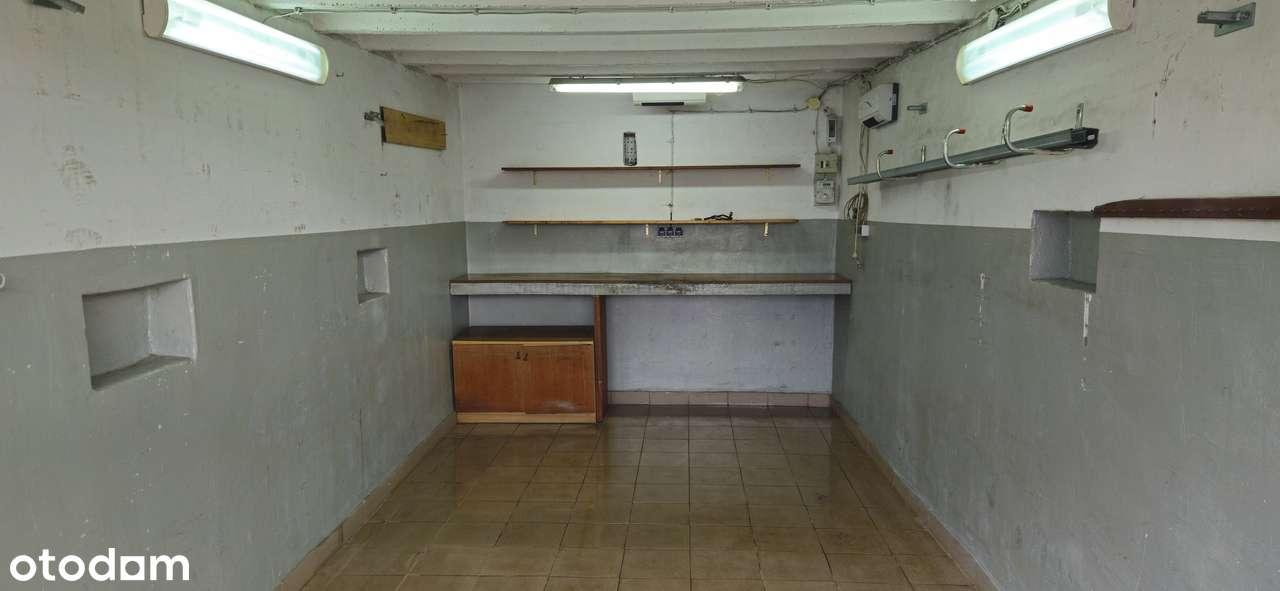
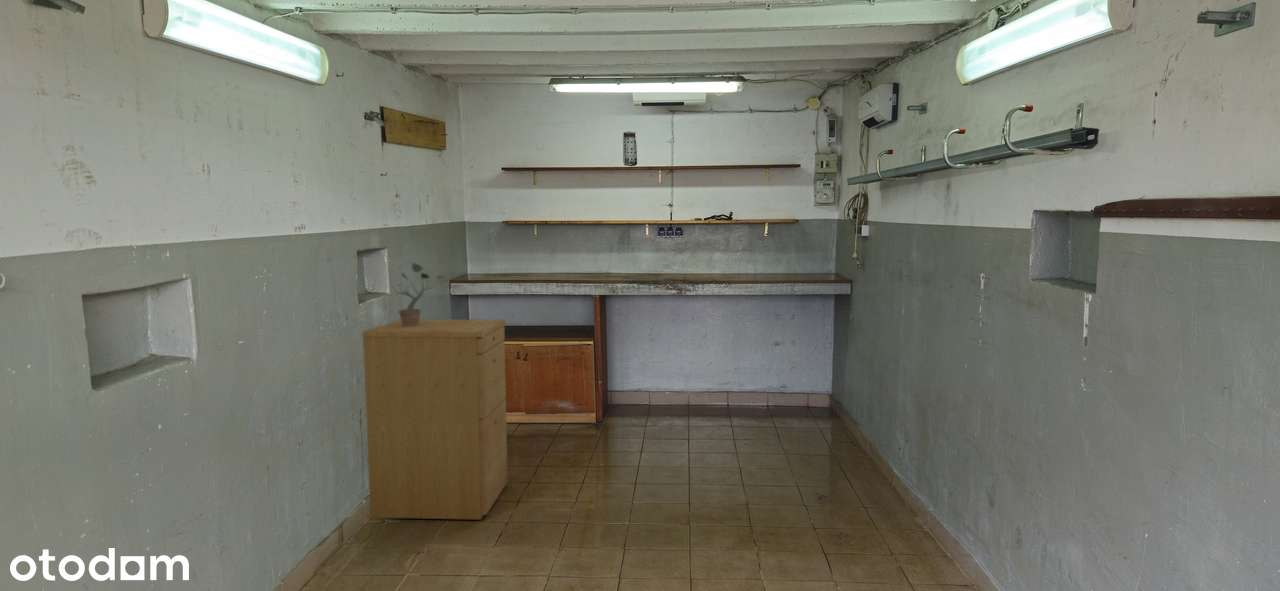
+ potted plant (412, 295)
+ filing cabinet (440, 413)
